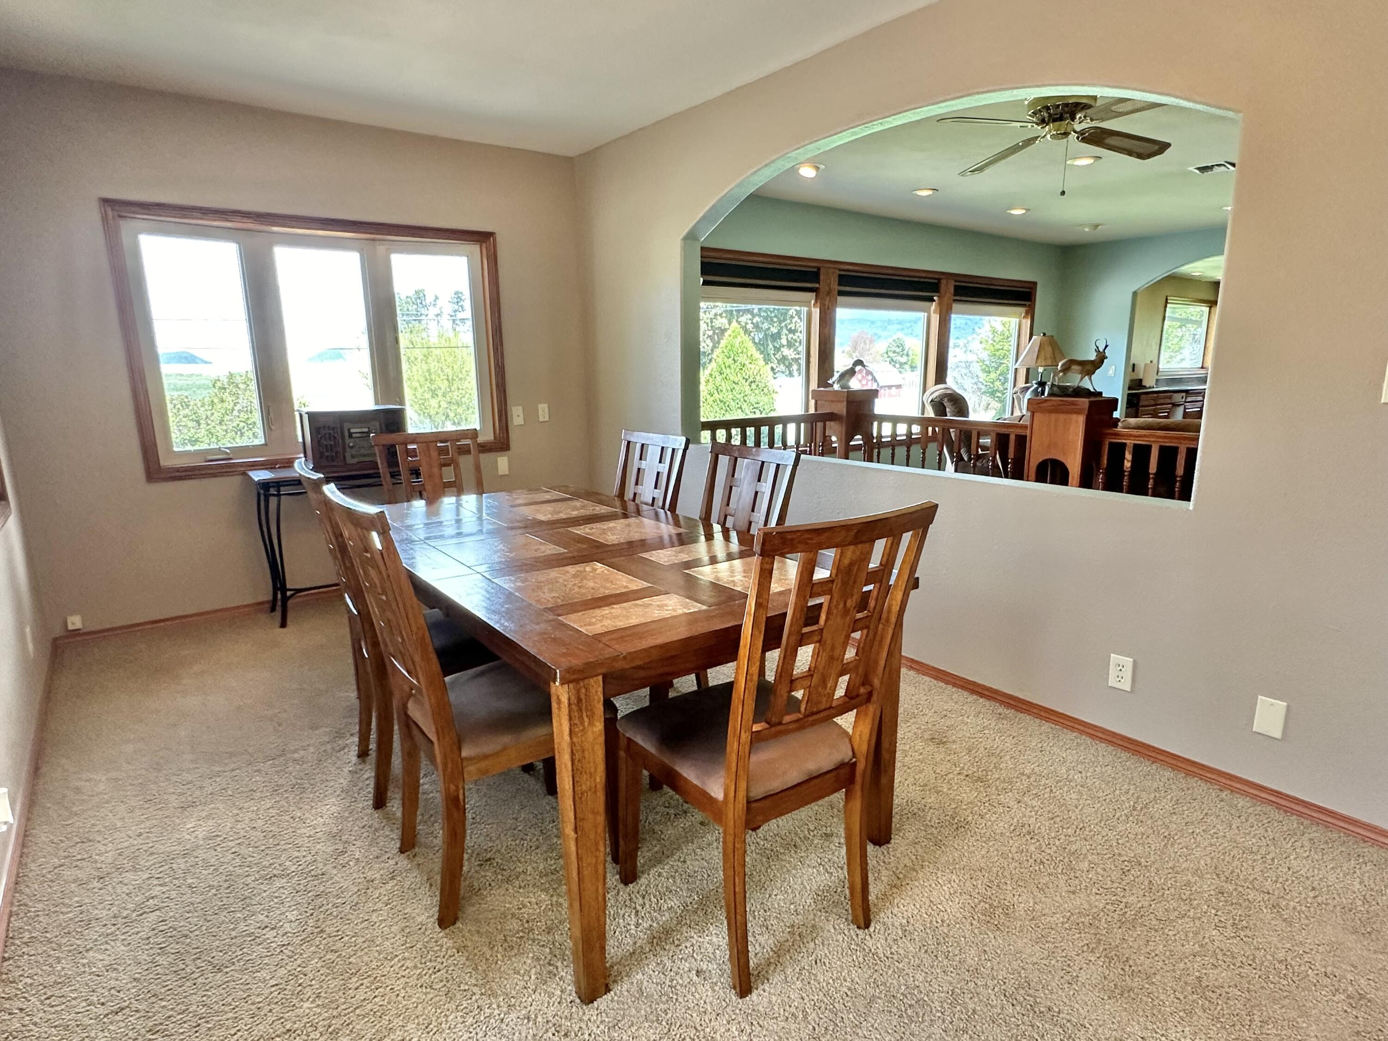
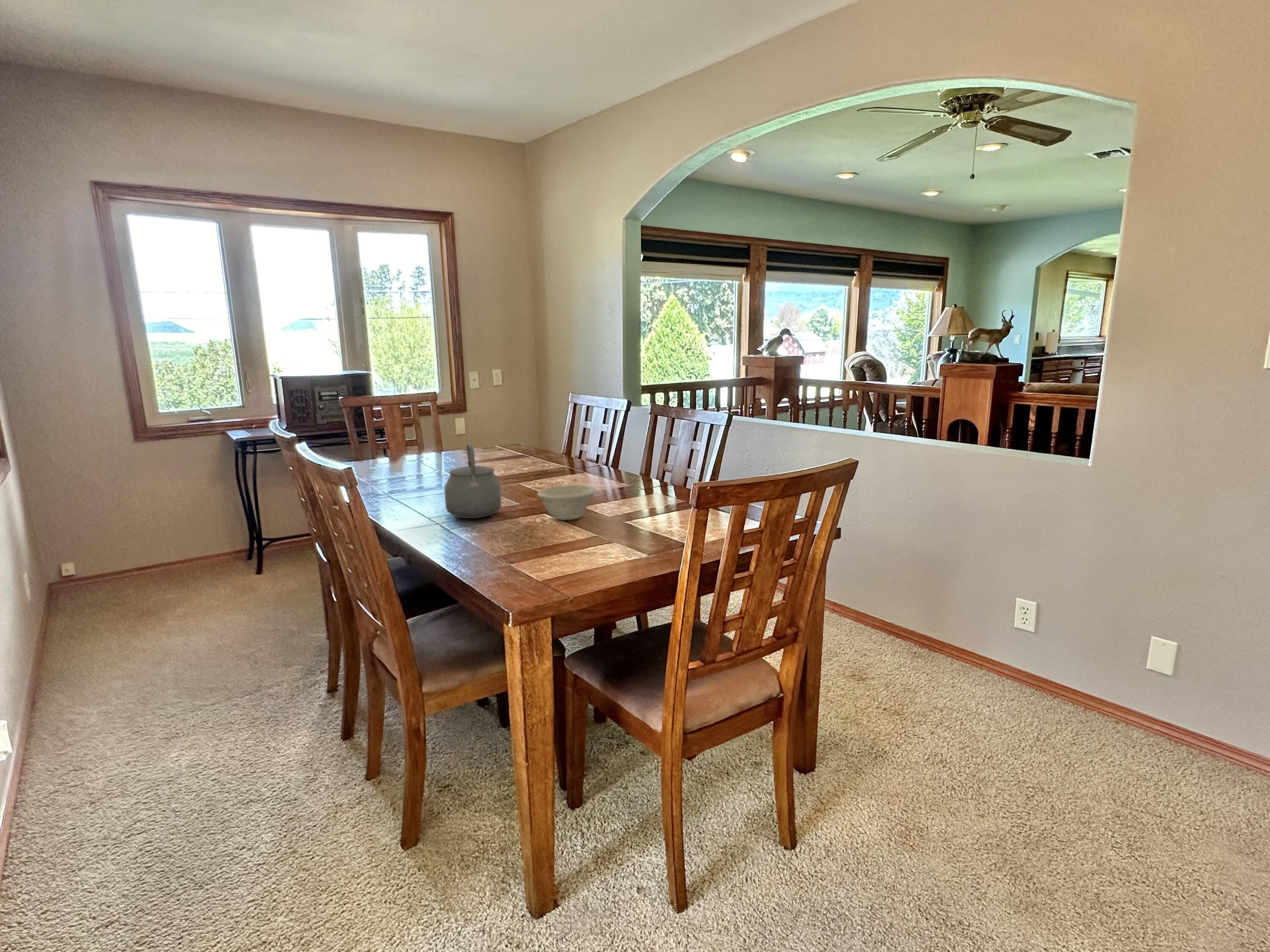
+ tea kettle (472, 478)
+ bowl (567, 502)
